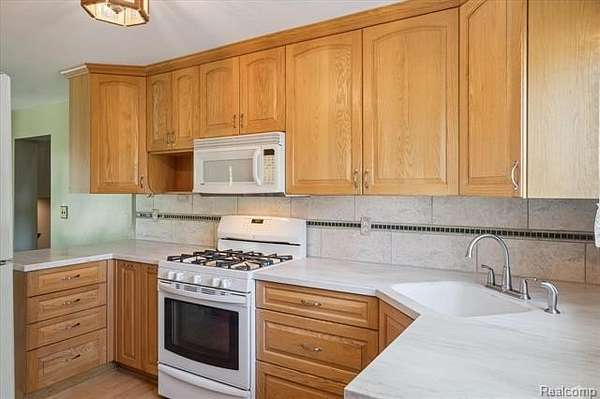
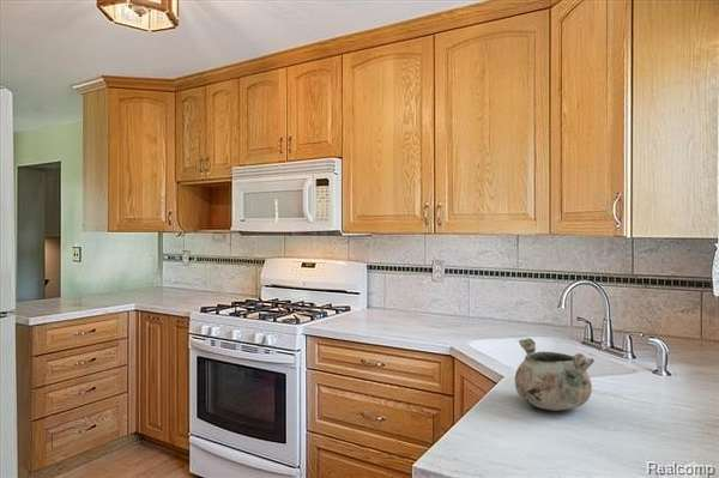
+ decorative bowl (550, 375)
